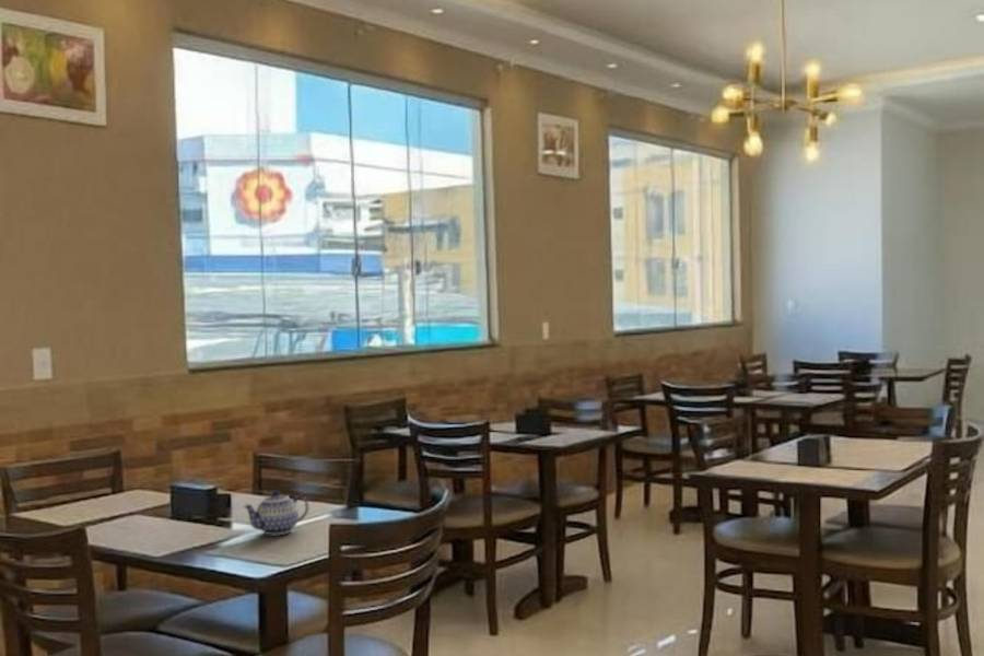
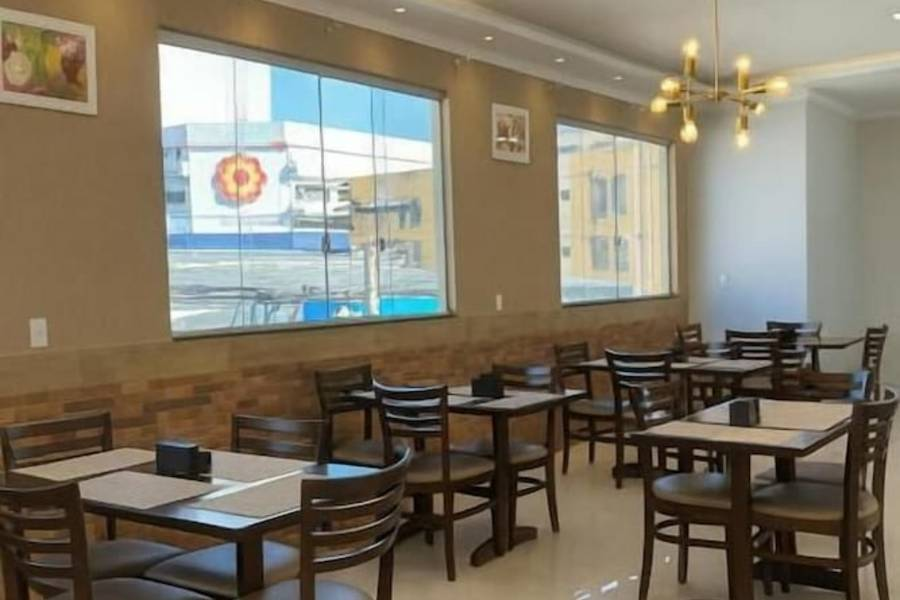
- teapot (276, 511)
